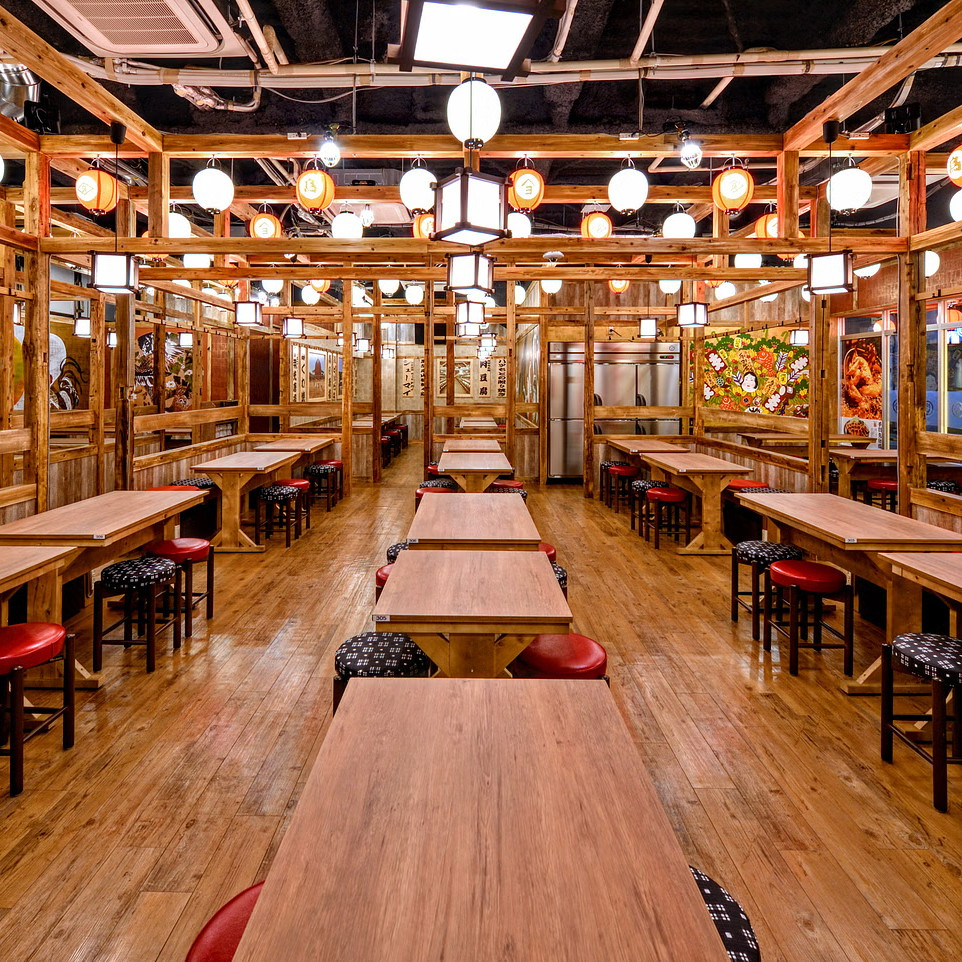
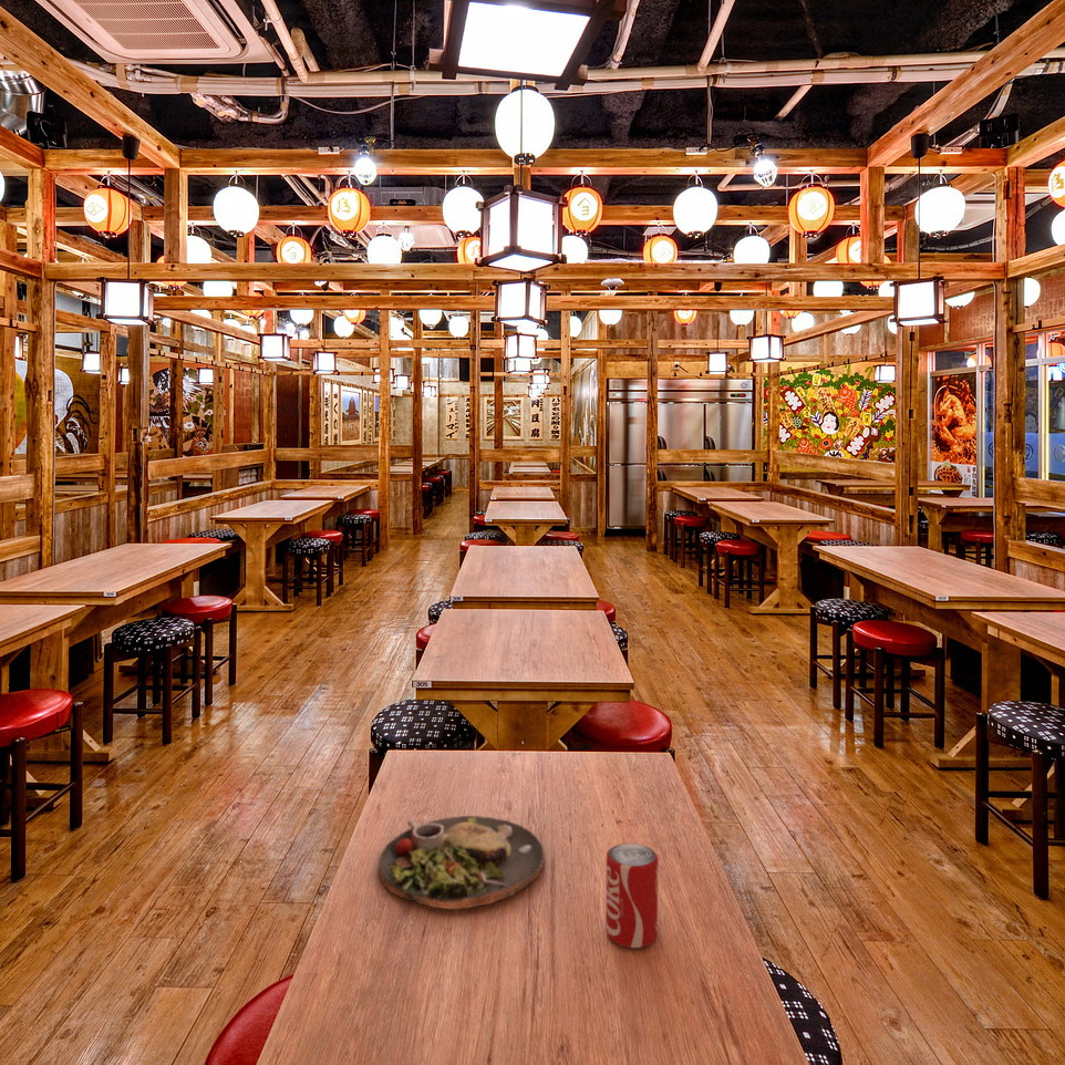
+ beverage can (631, 893)
+ dinner plate (462, 845)
